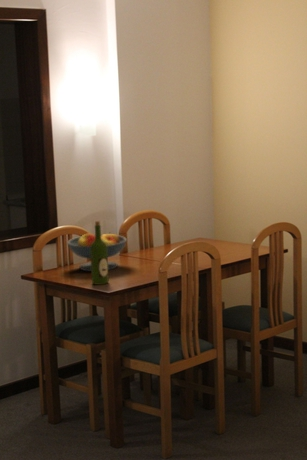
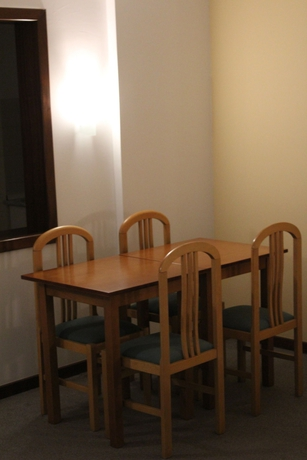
- wine bottle (98, 252)
- fruit bowl (90, 247)
